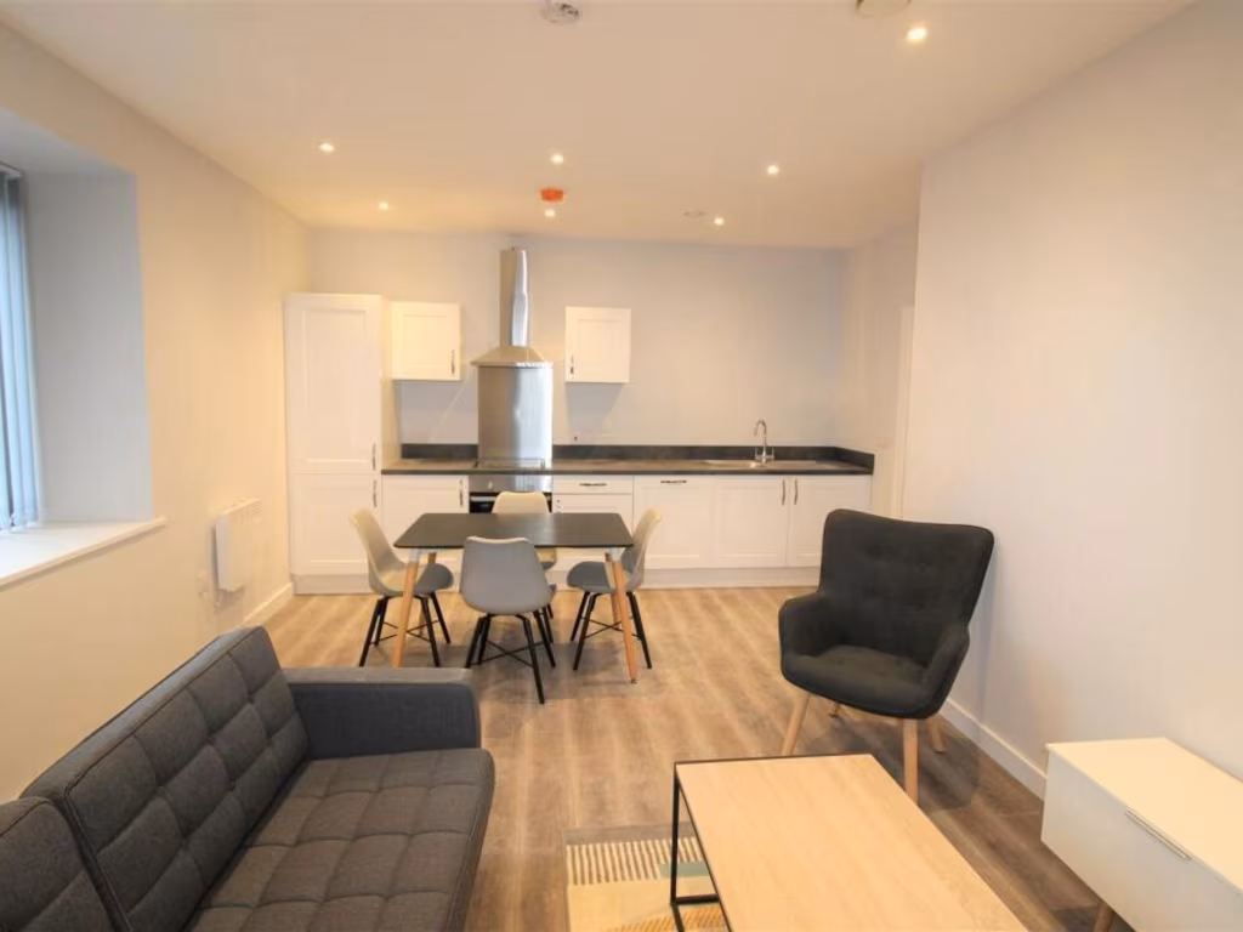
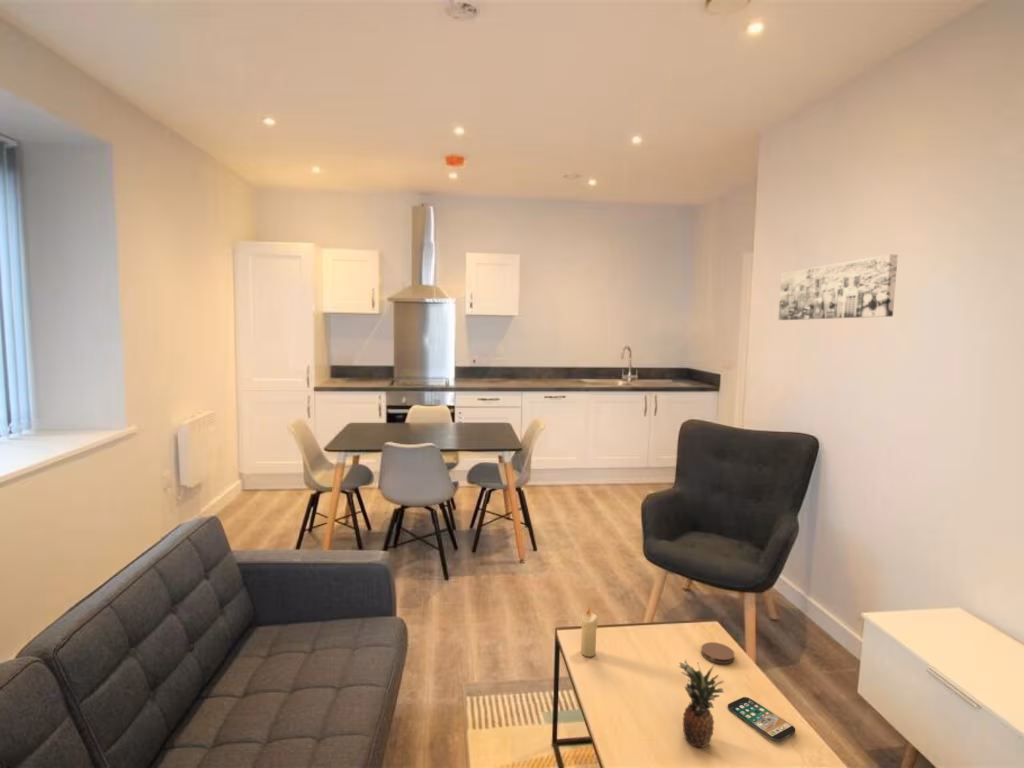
+ coaster (717, 652)
+ candle (589, 630)
+ smartphone (760, 718)
+ wall art (829, 291)
+ fruit (699, 702)
